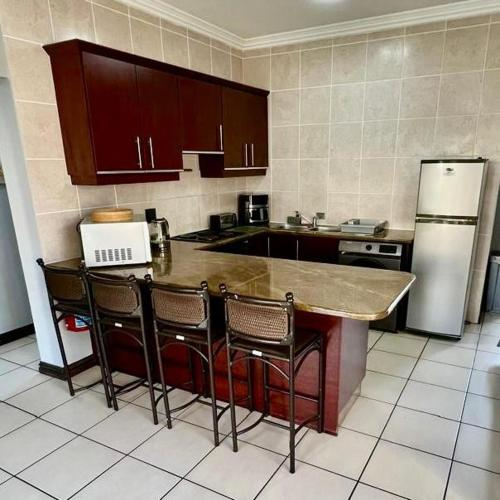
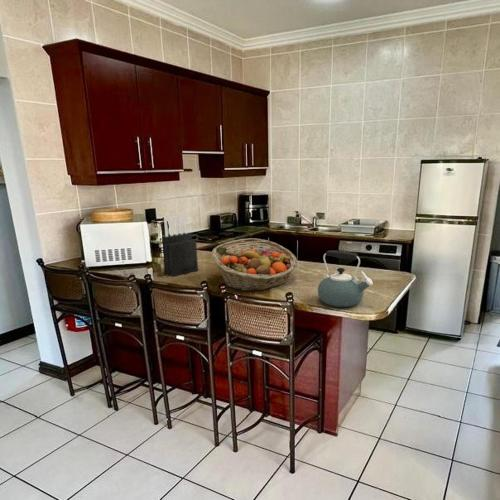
+ knife block (180, 244)
+ kettle (345, 277)
+ fruit basket (255, 263)
